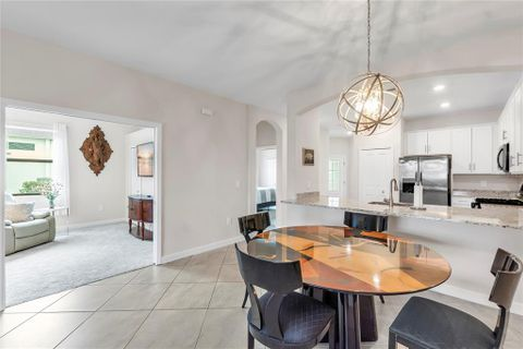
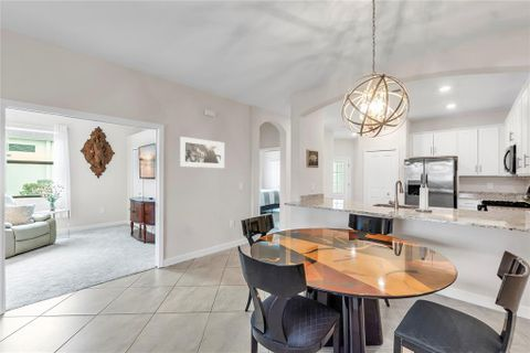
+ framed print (203, 153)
